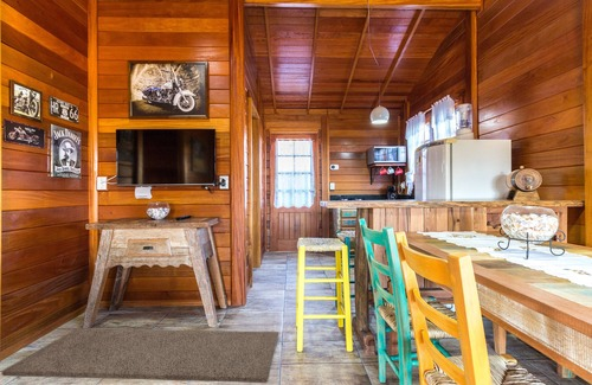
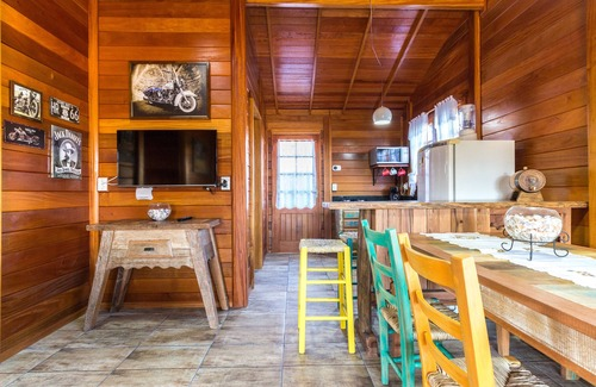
- rug (156, 351)
